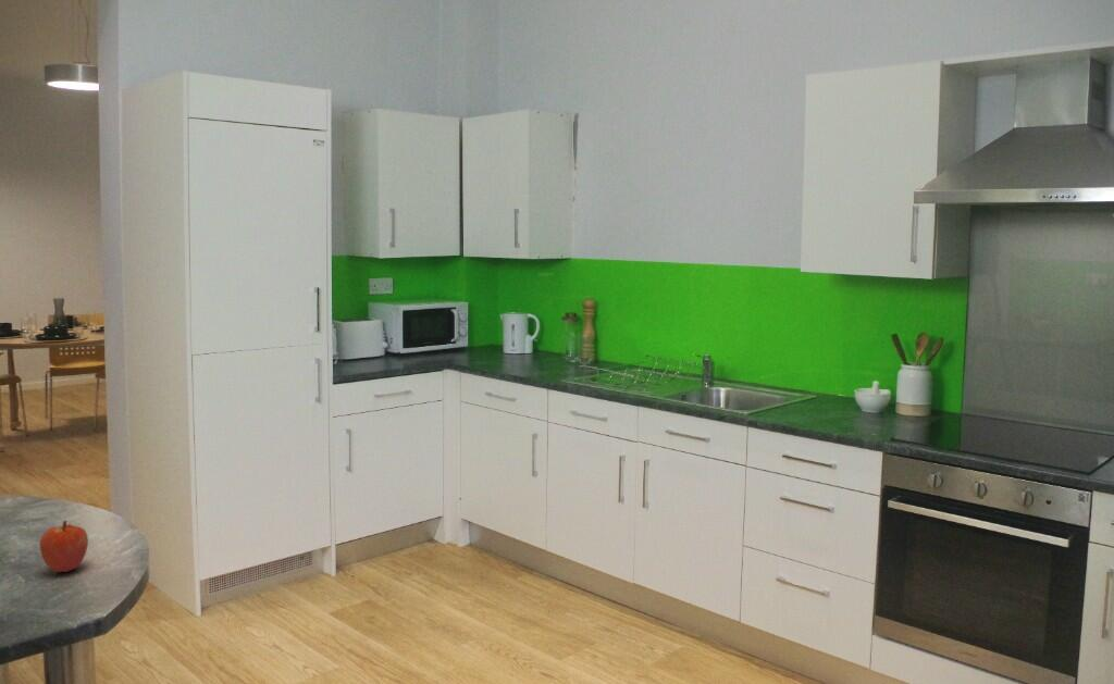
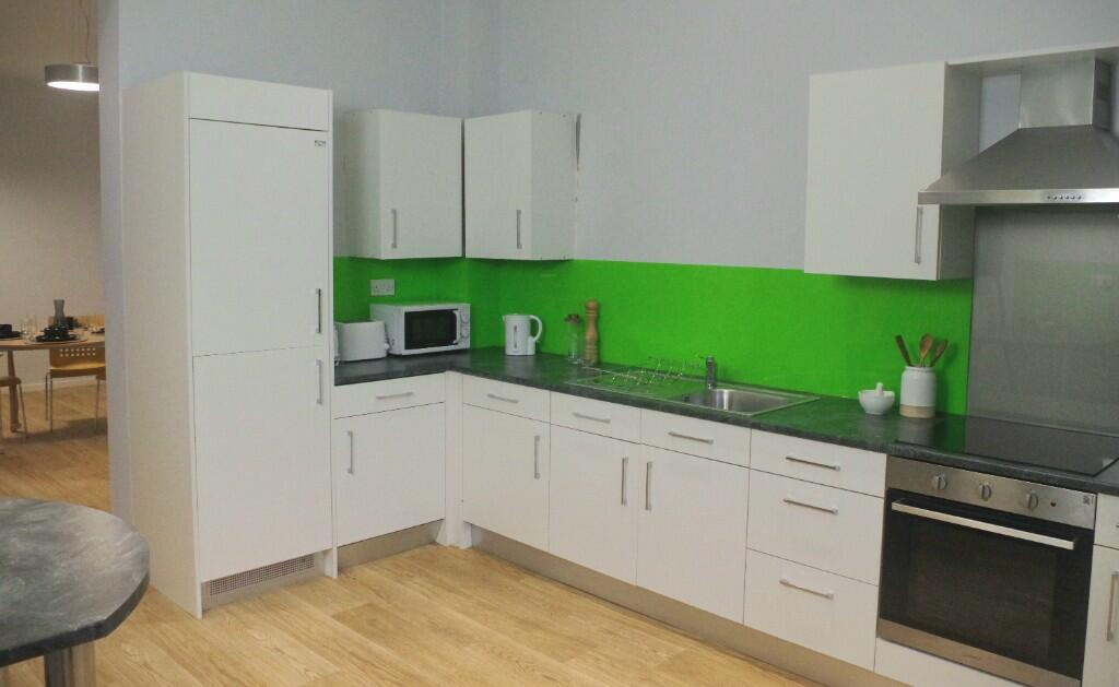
- apple (63, 544)
